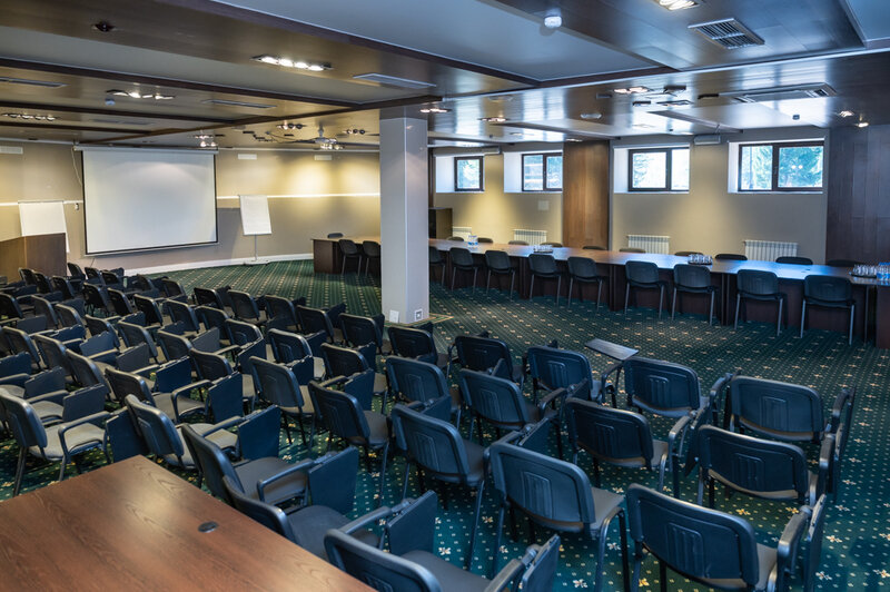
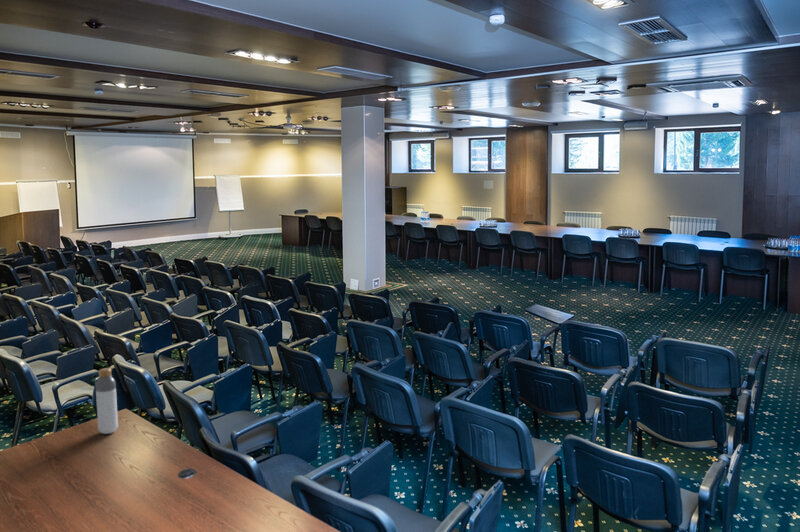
+ bottle (106, 400)
